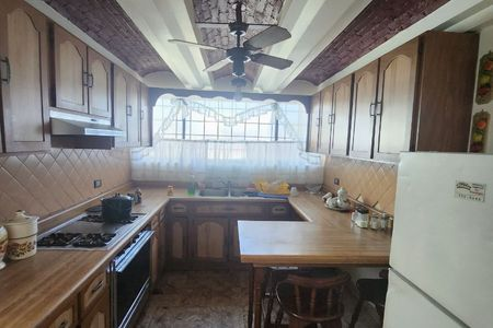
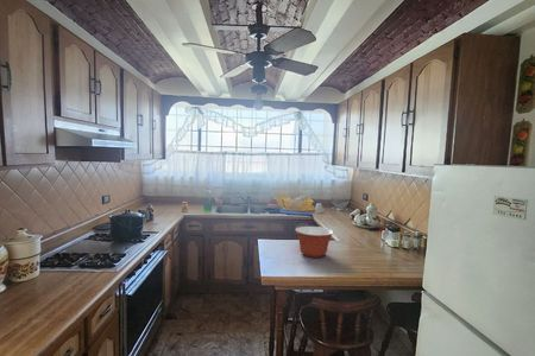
+ mixing bowl (313, 242)
